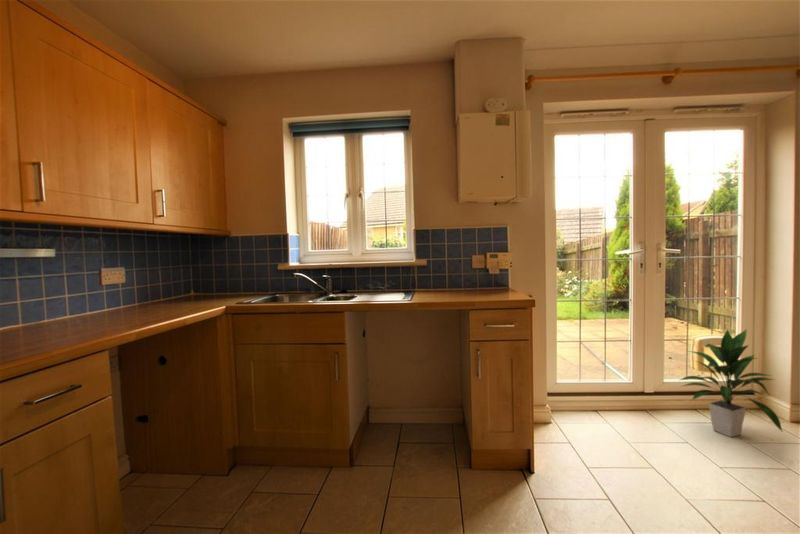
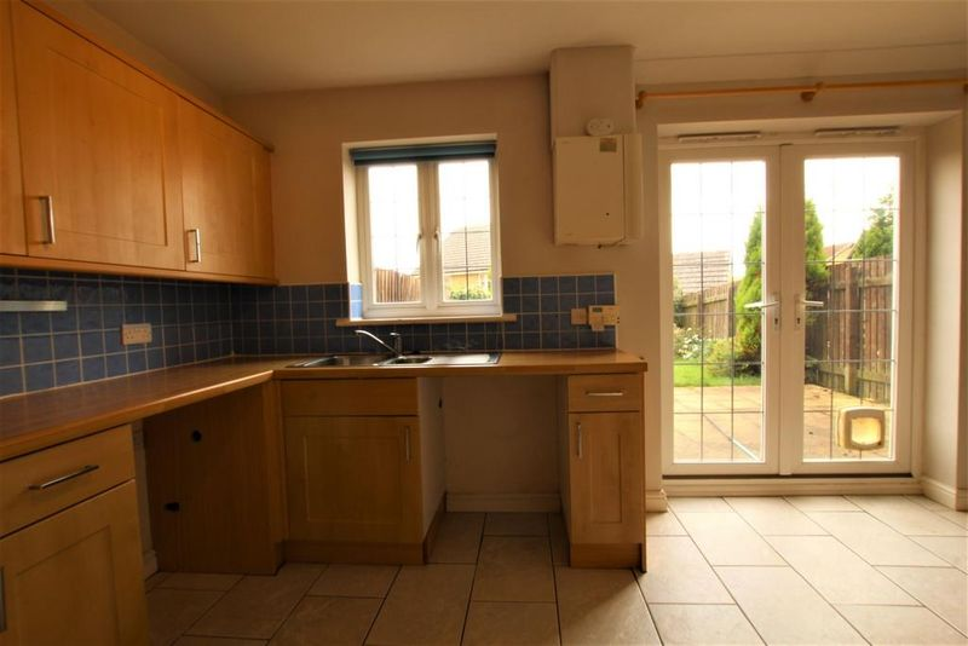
- indoor plant (729, 383)
